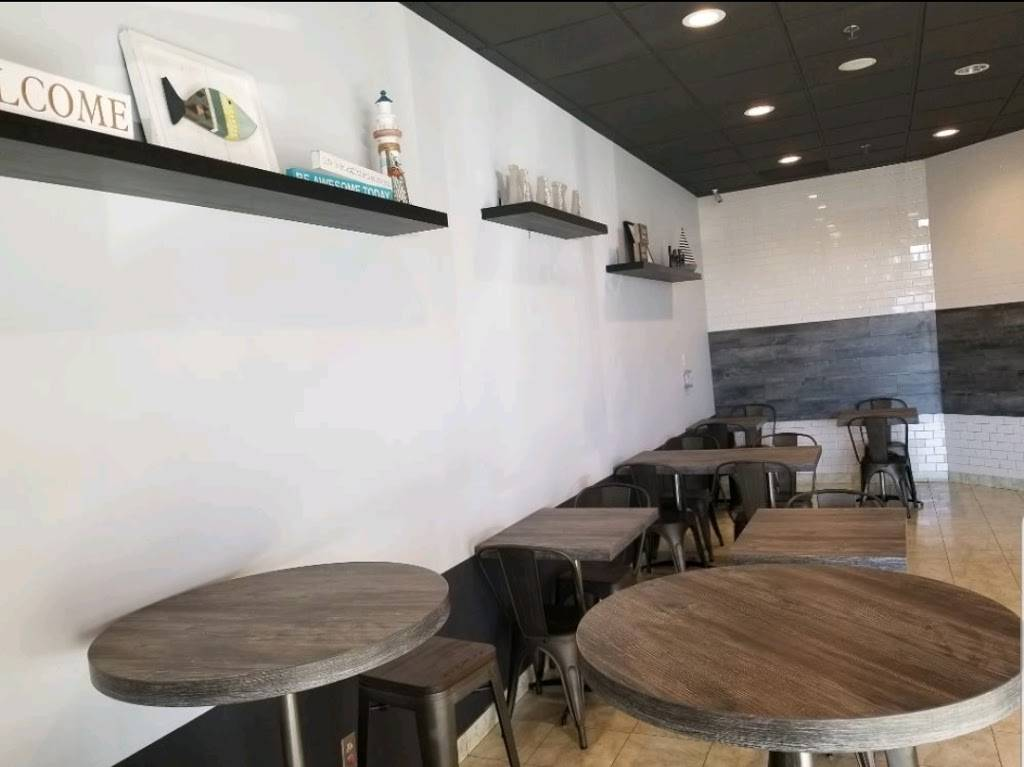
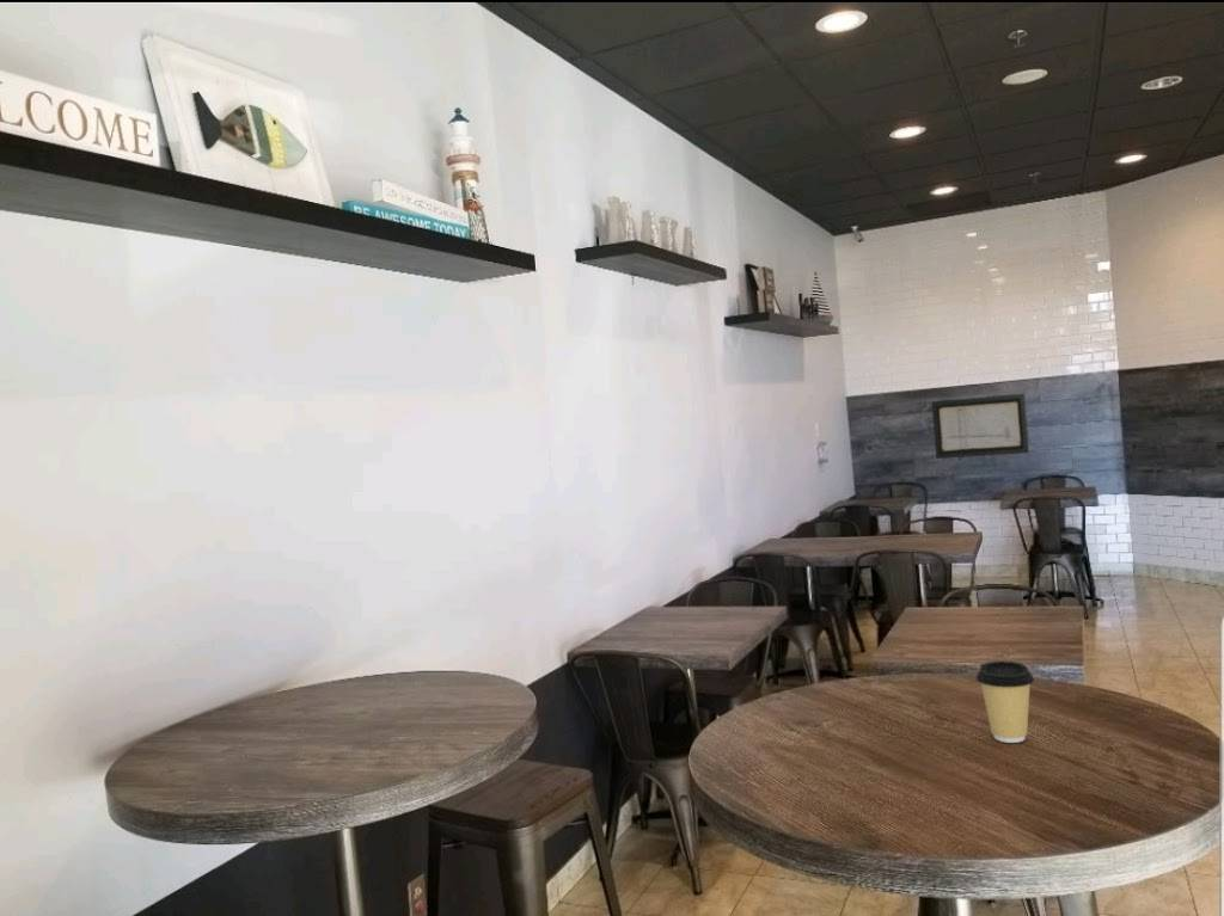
+ wall art (979, 426)
+ coffee cup (1006, 702)
